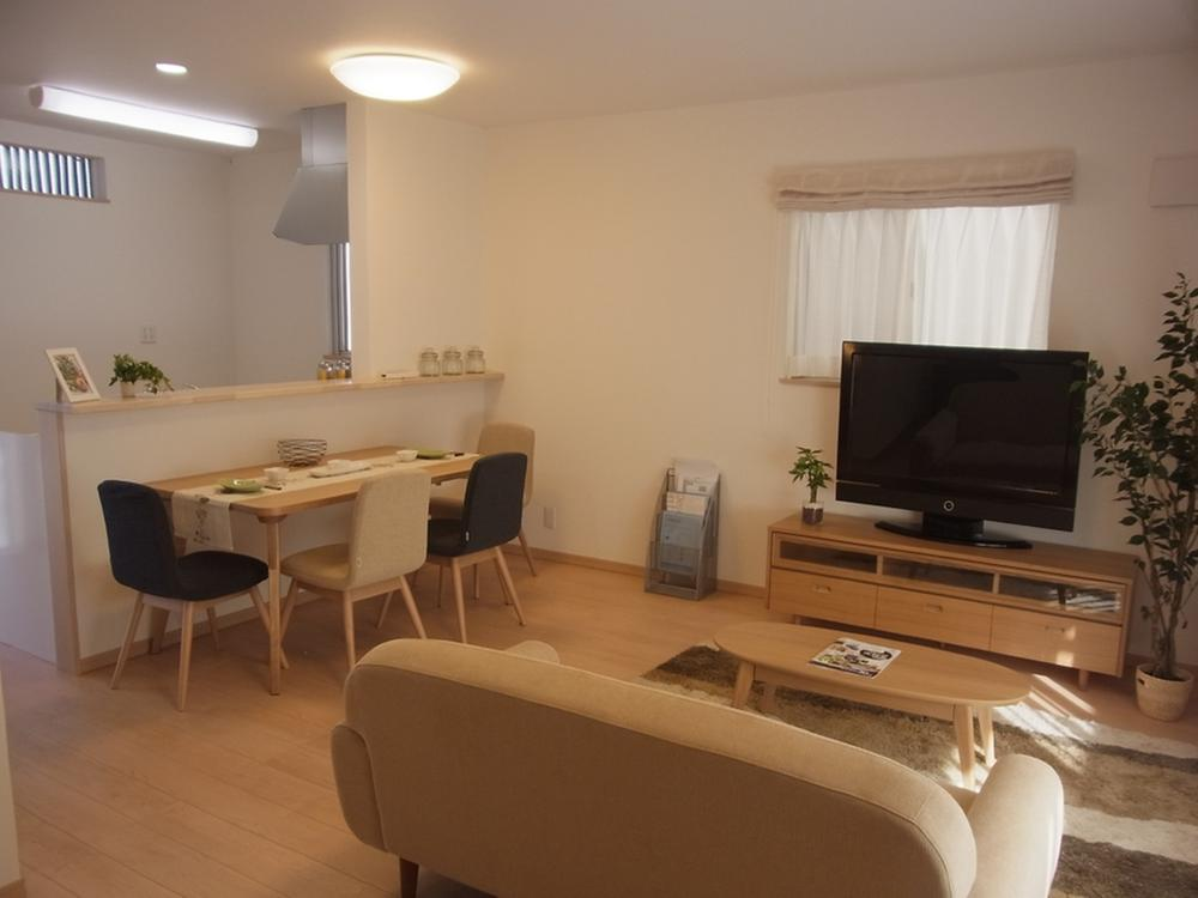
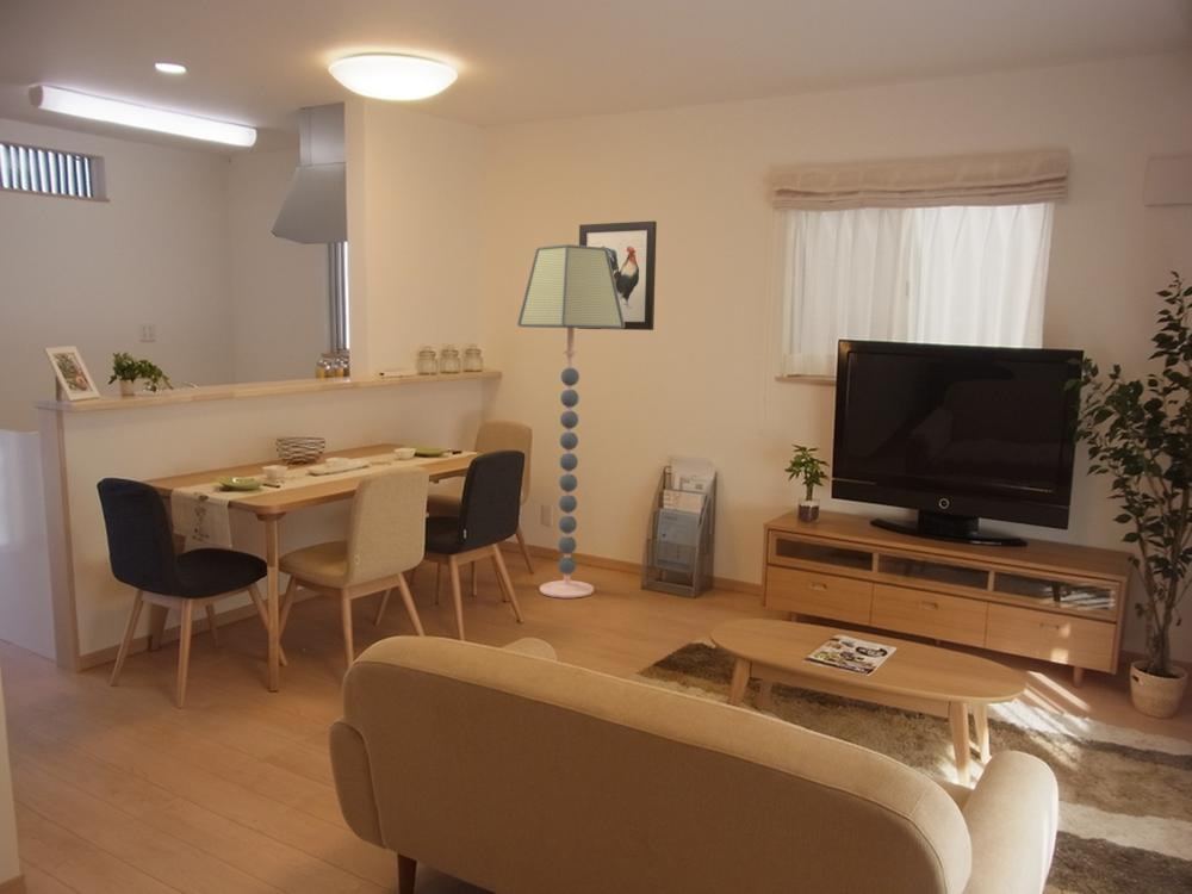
+ floor lamp (569, 422)
+ wall art (615, 277)
